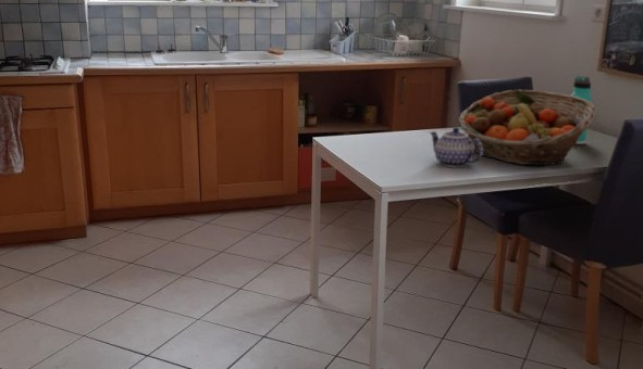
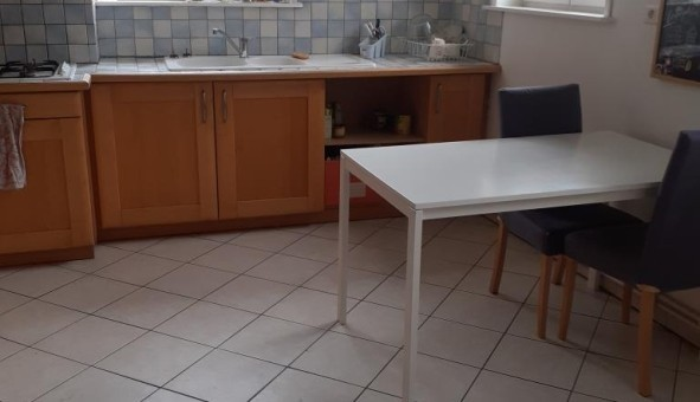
- teapot (454, 145)
- thermos bottle (582, 104)
- fruit basket (523, 125)
